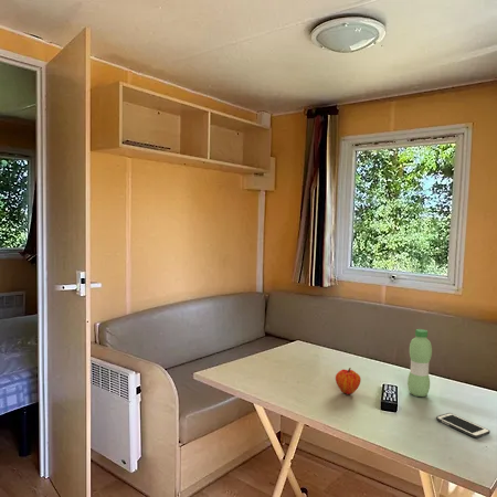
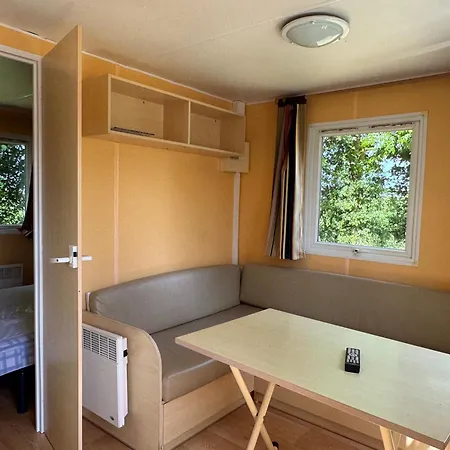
- fruit (348, 380)
- water bottle (420, 362)
- cell phone (462, 424)
